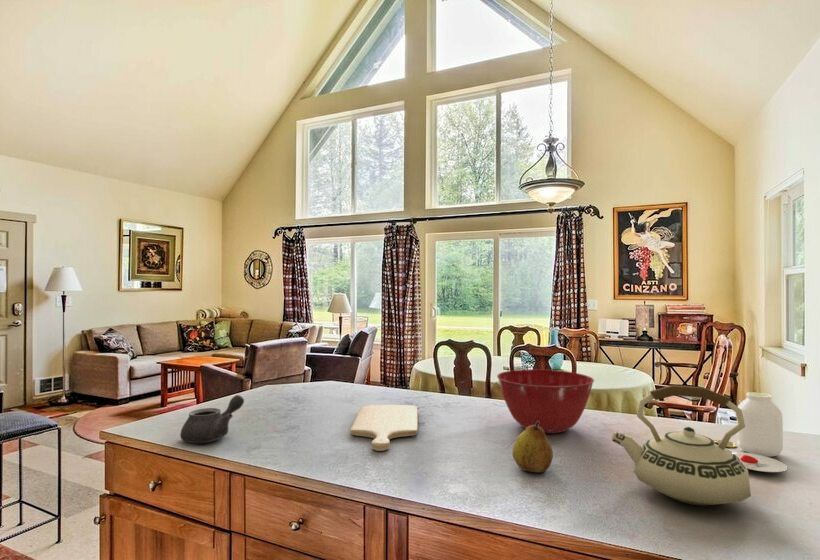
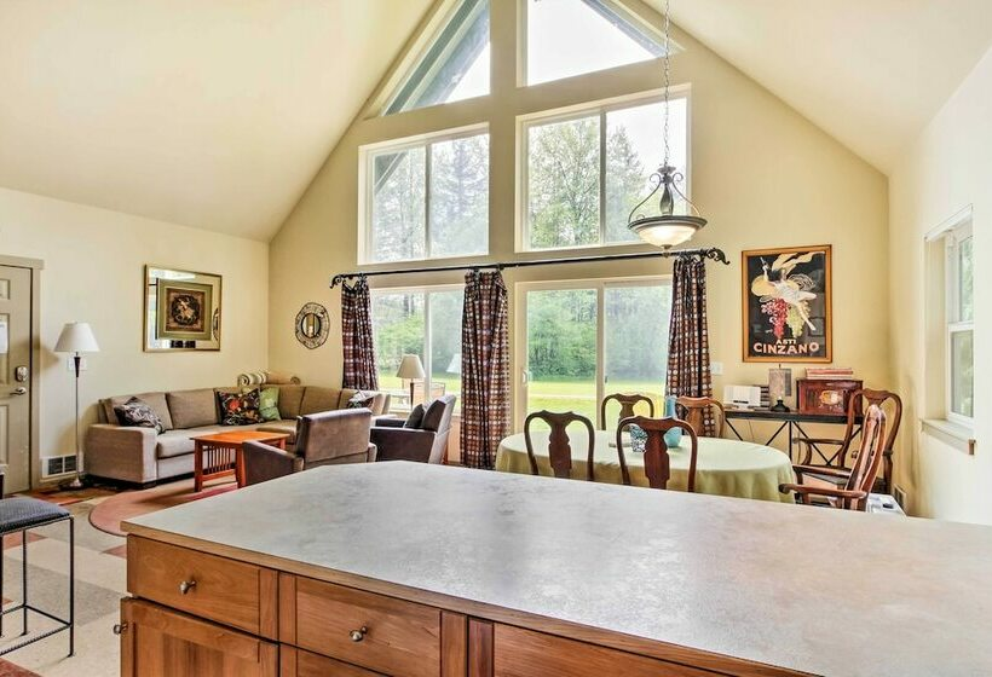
- teakettle (677, 439)
- chopping board (385, 424)
- teapot (217, 418)
- jar (752, 428)
- fruit (532, 443)
- mixing bowl (544, 401)
